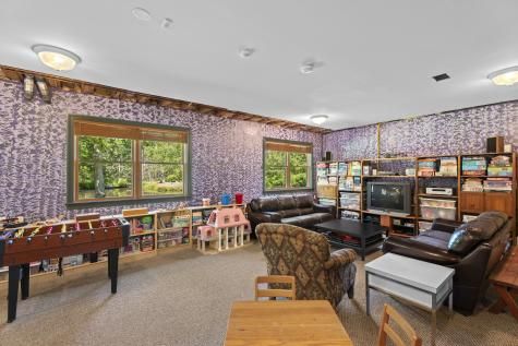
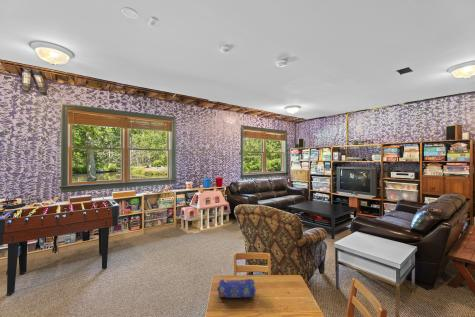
+ pencil case (236, 287)
